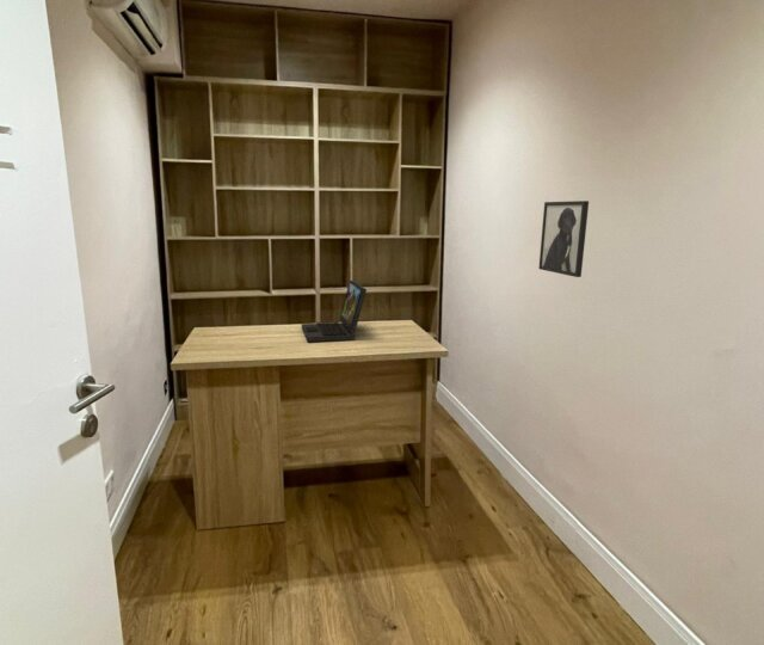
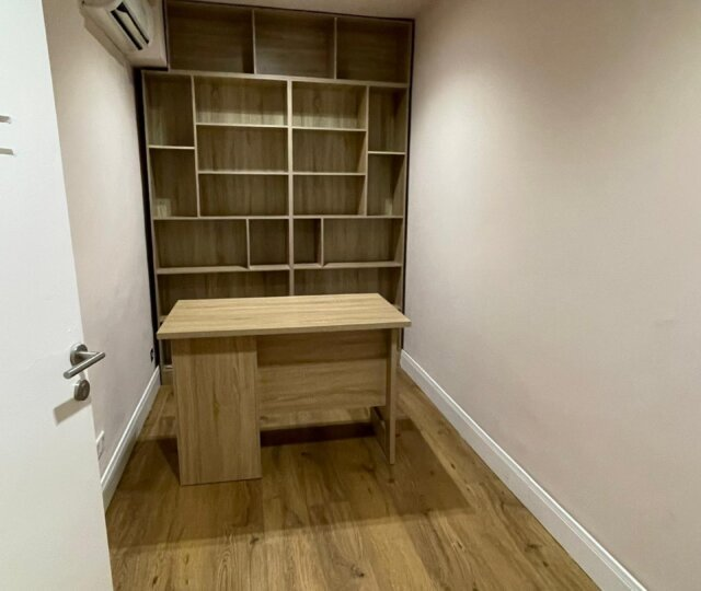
- laptop (341, 309)
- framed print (561, 238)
